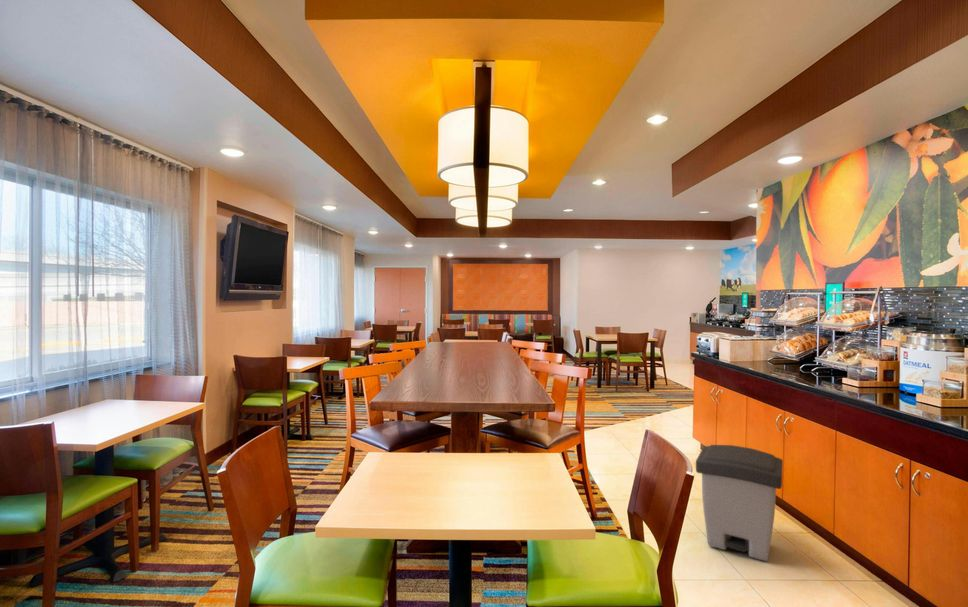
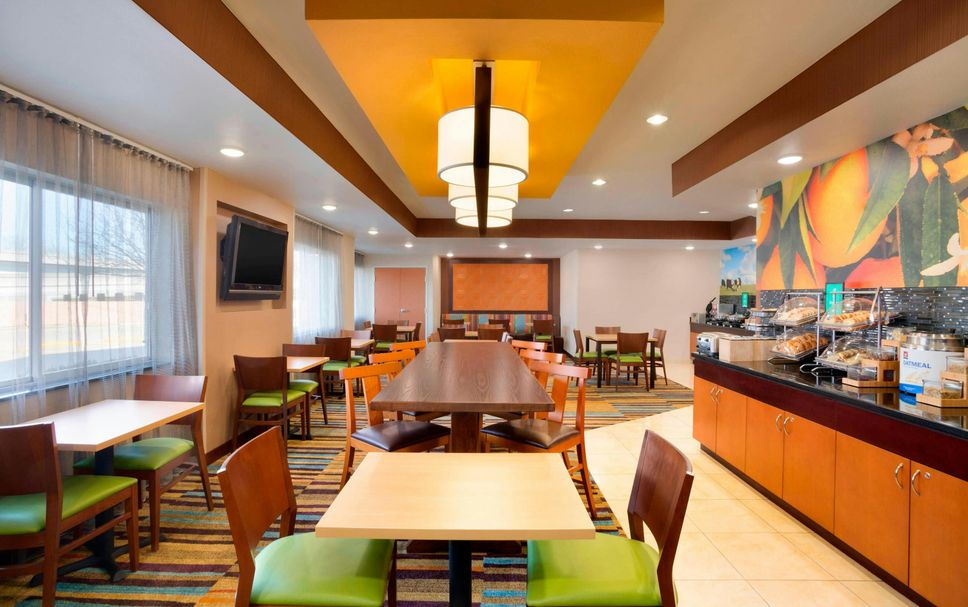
- trash can (739, 498)
